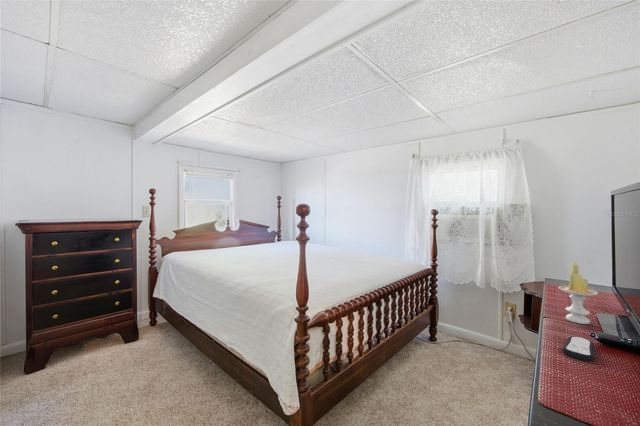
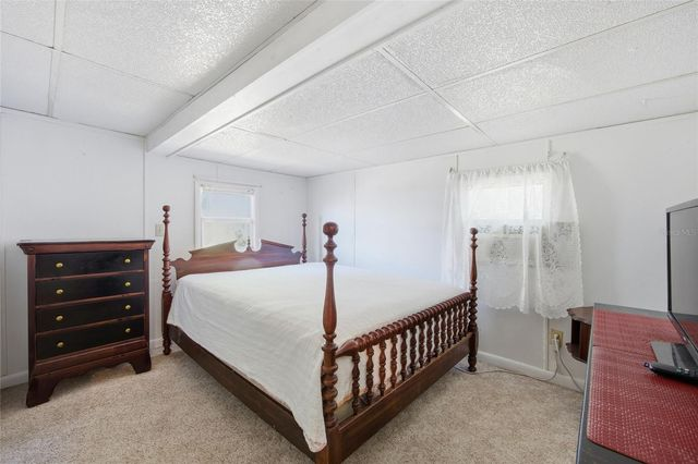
- candle (577, 292)
- remote control (579, 347)
